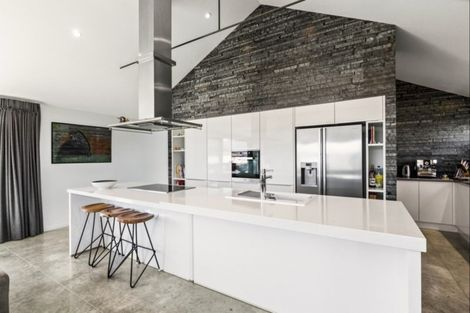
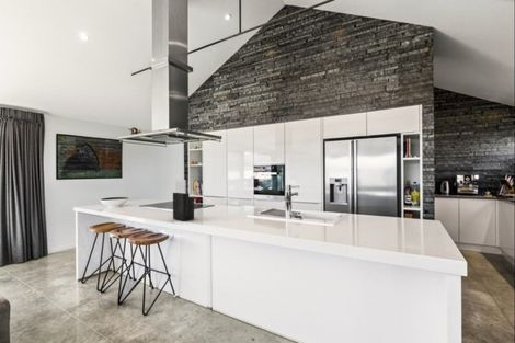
+ knife block (184, 198)
